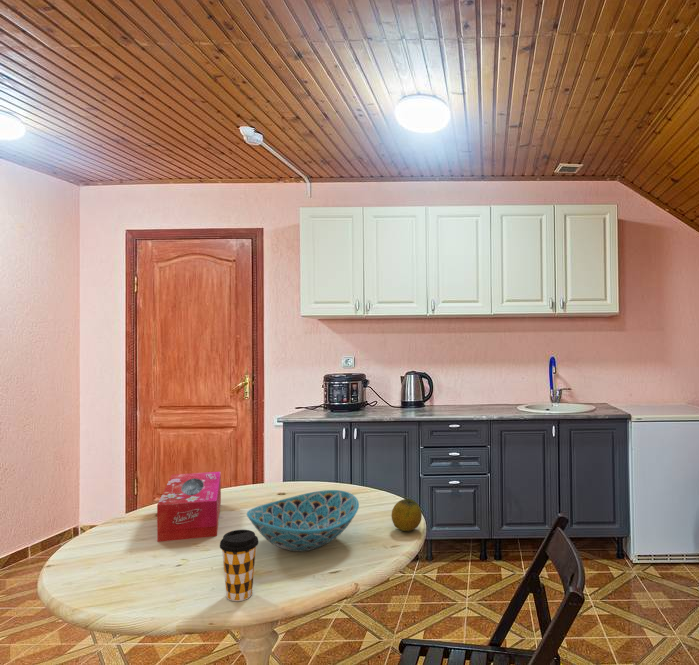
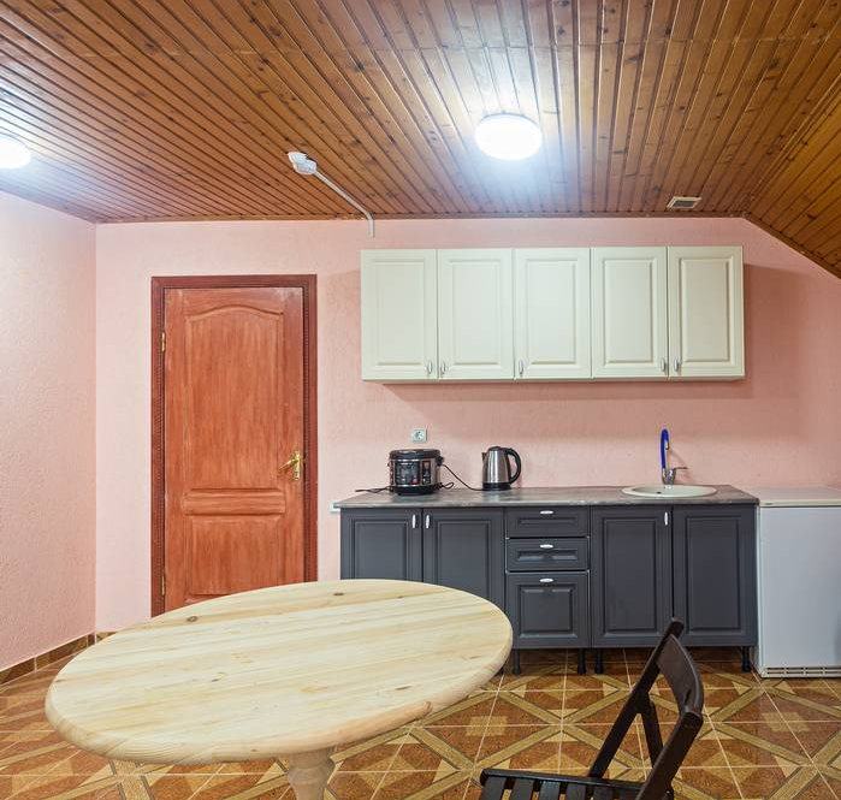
- bowl (304, 523)
- coffee cup (239, 565)
- tissue box (192, 503)
- fruit (406, 515)
